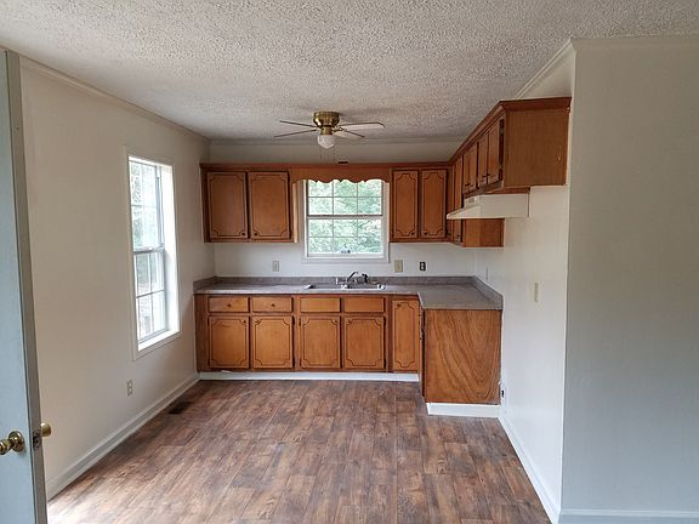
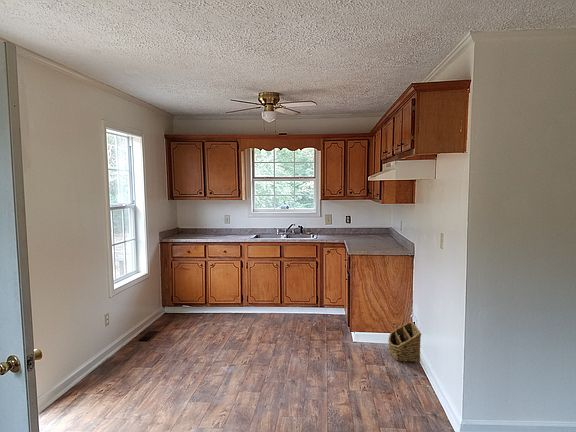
+ basket (402, 340)
